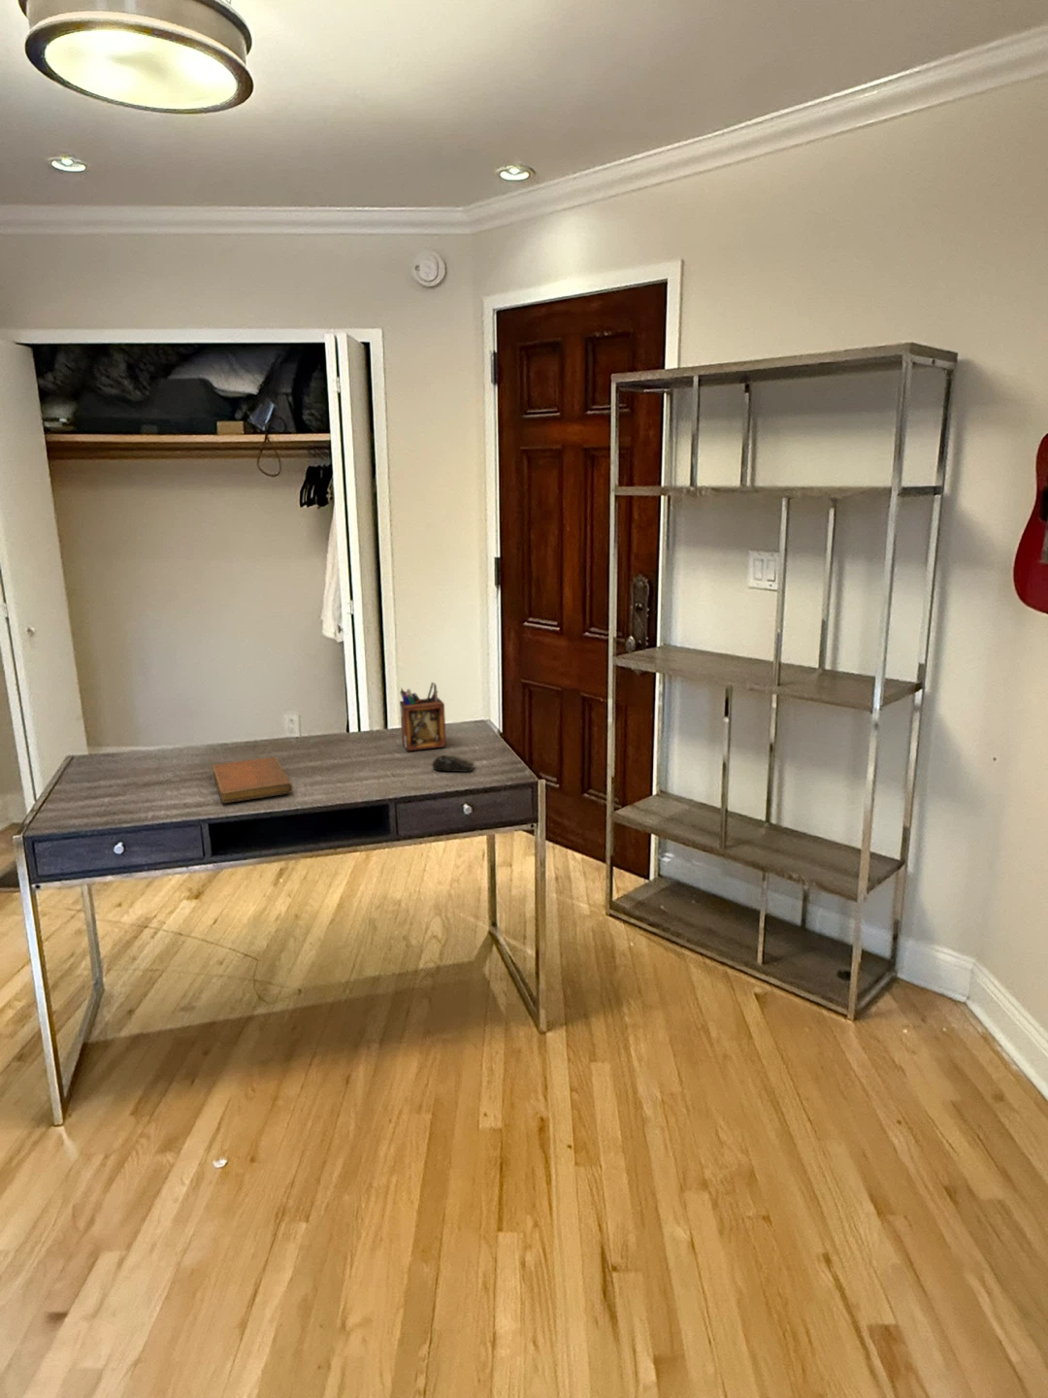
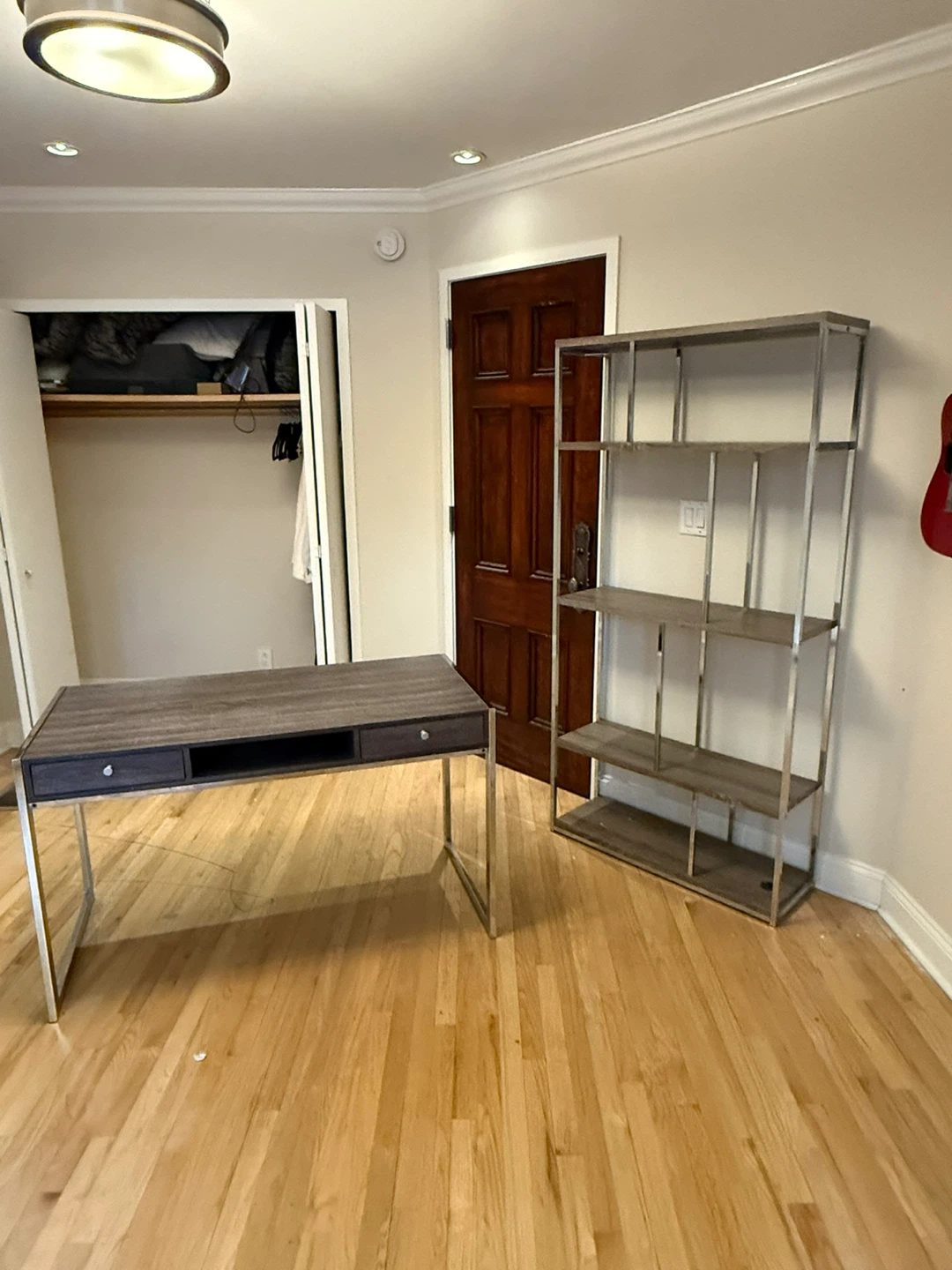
- desk organizer (422, 716)
- notebook (250, 777)
- computer mouse (455, 762)
